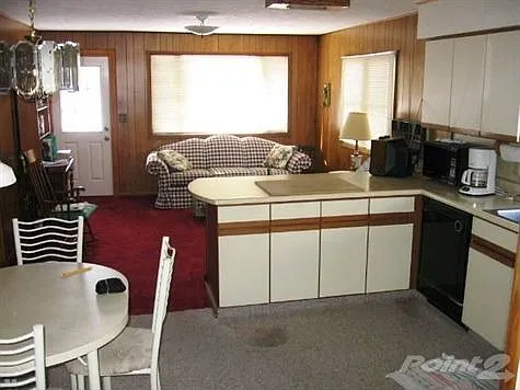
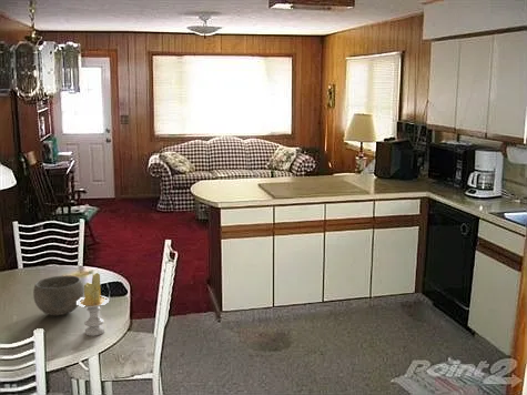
+ candle (93, 303)
+ bowl (59, 296)
